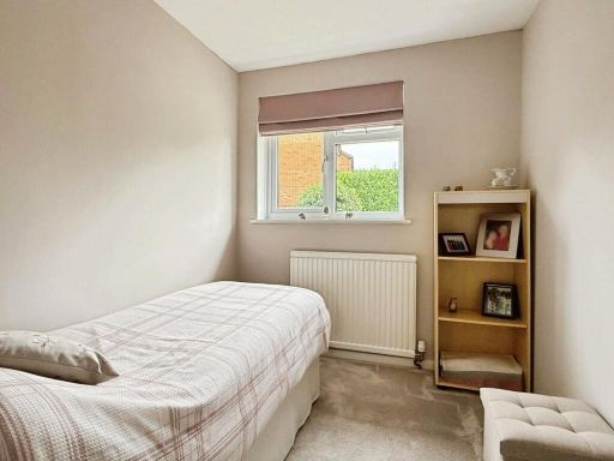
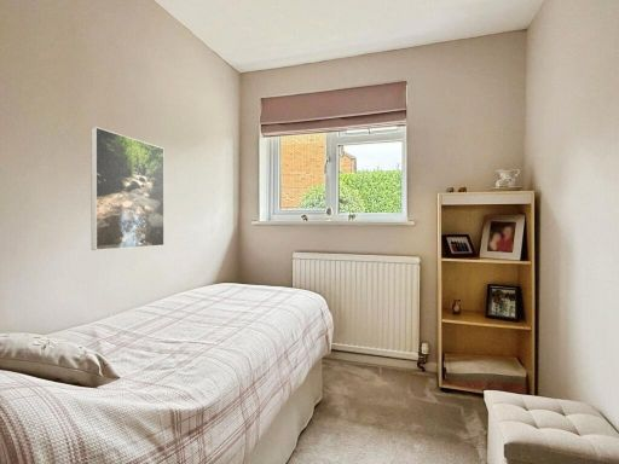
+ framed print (132, 193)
